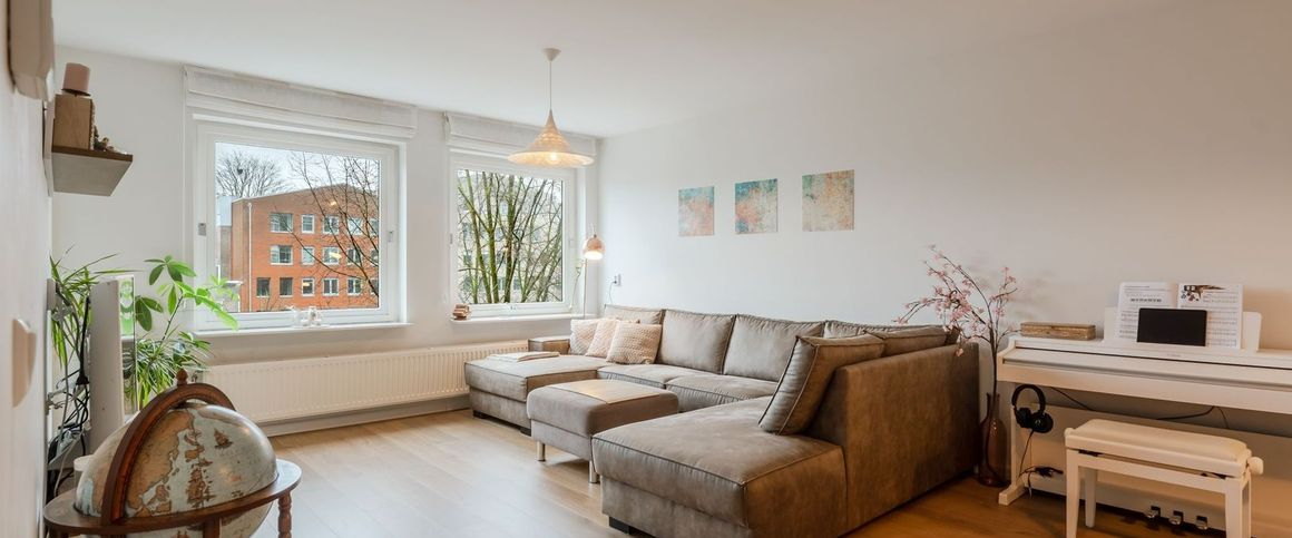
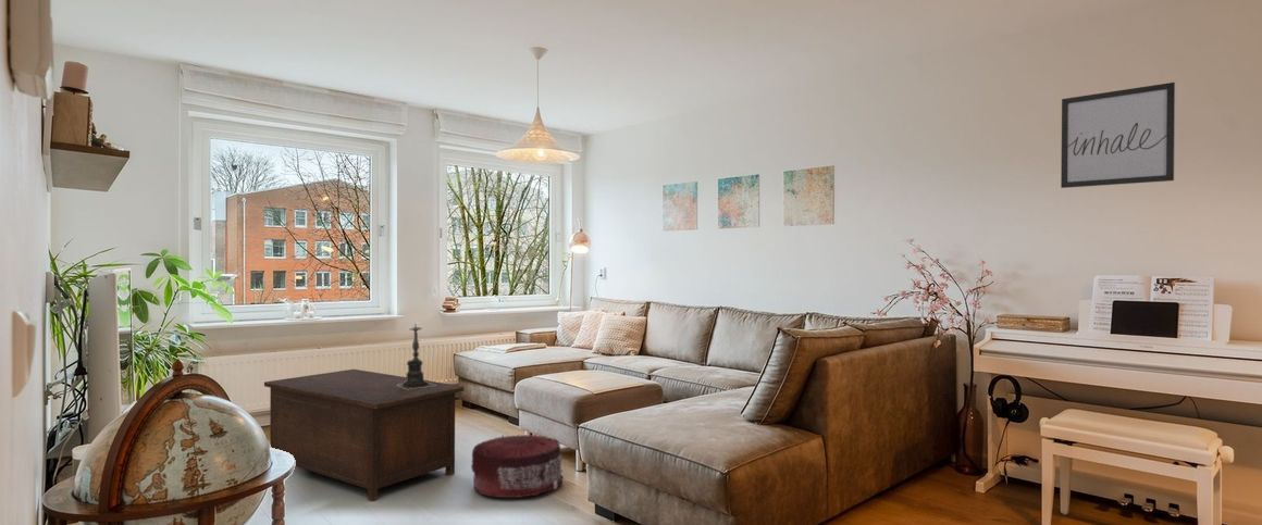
+ candle holder (416, 351)
+ cabinet (362, 426)
+ wall art (1115, 137)
+ pouf (518, 462)
